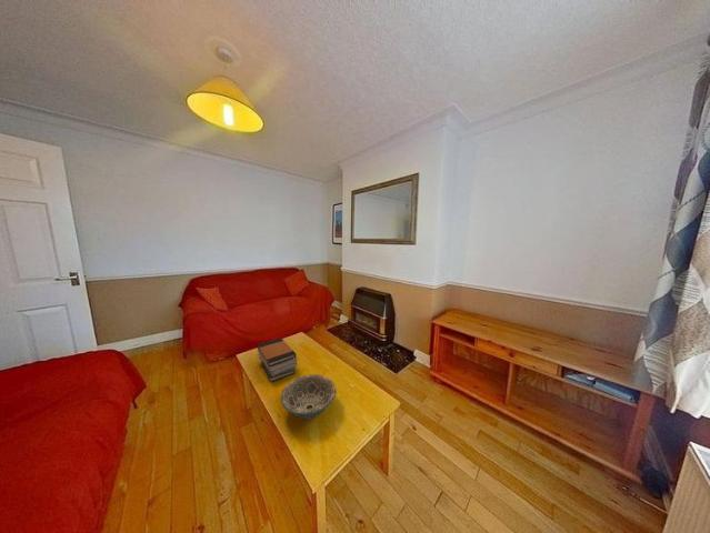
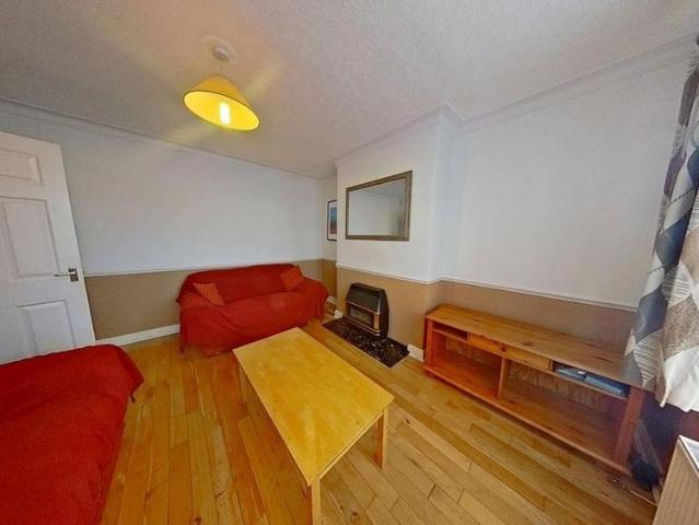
- book stack (277, 358)
- bowl (309, 400)
